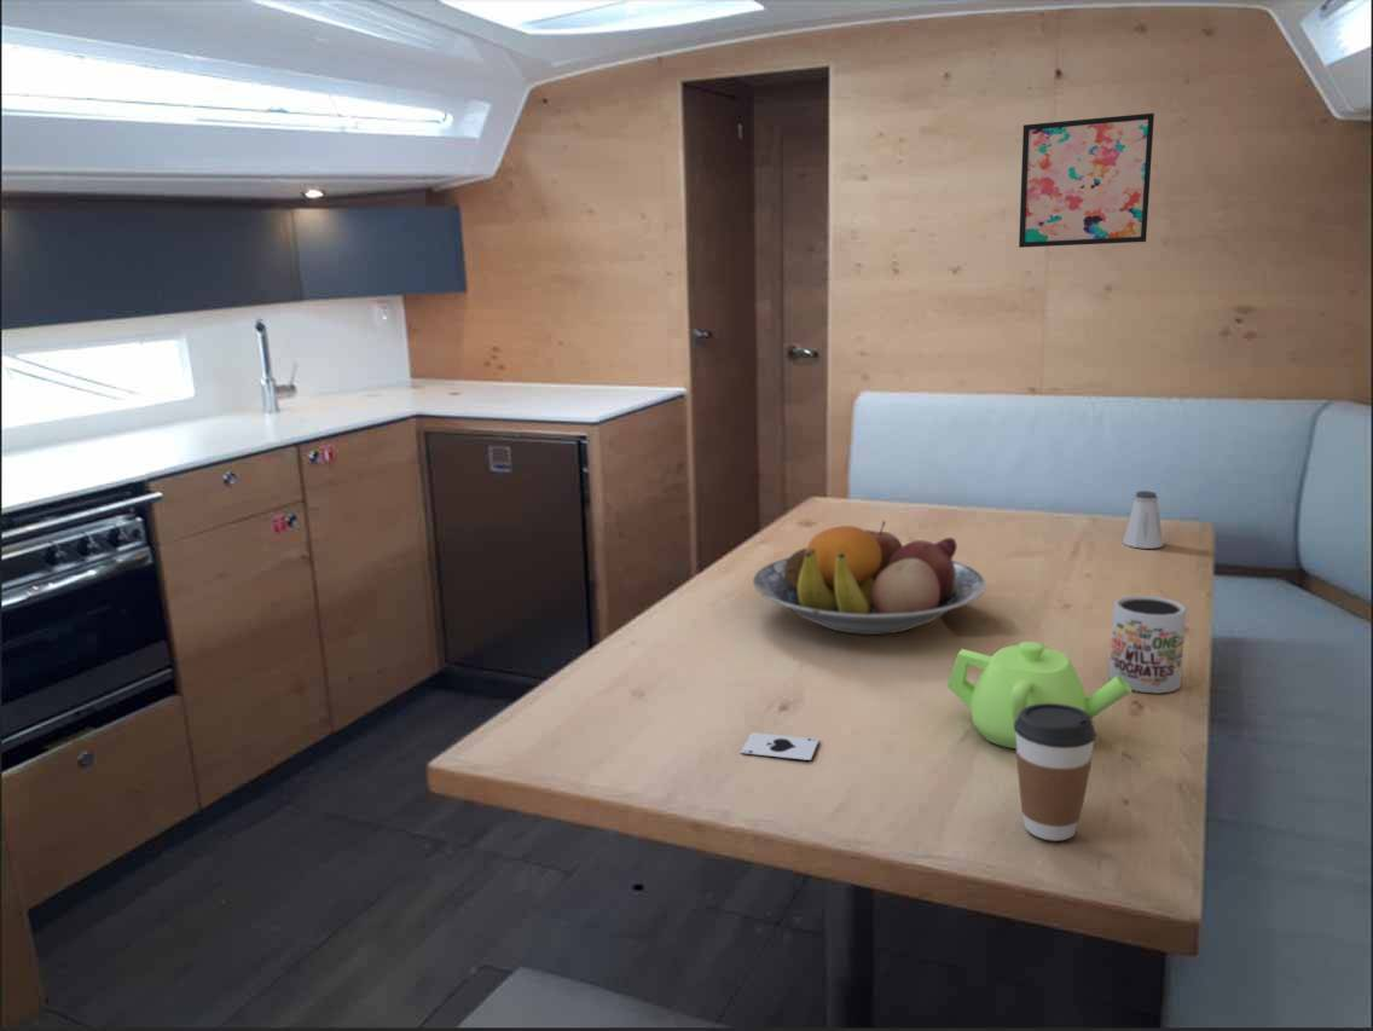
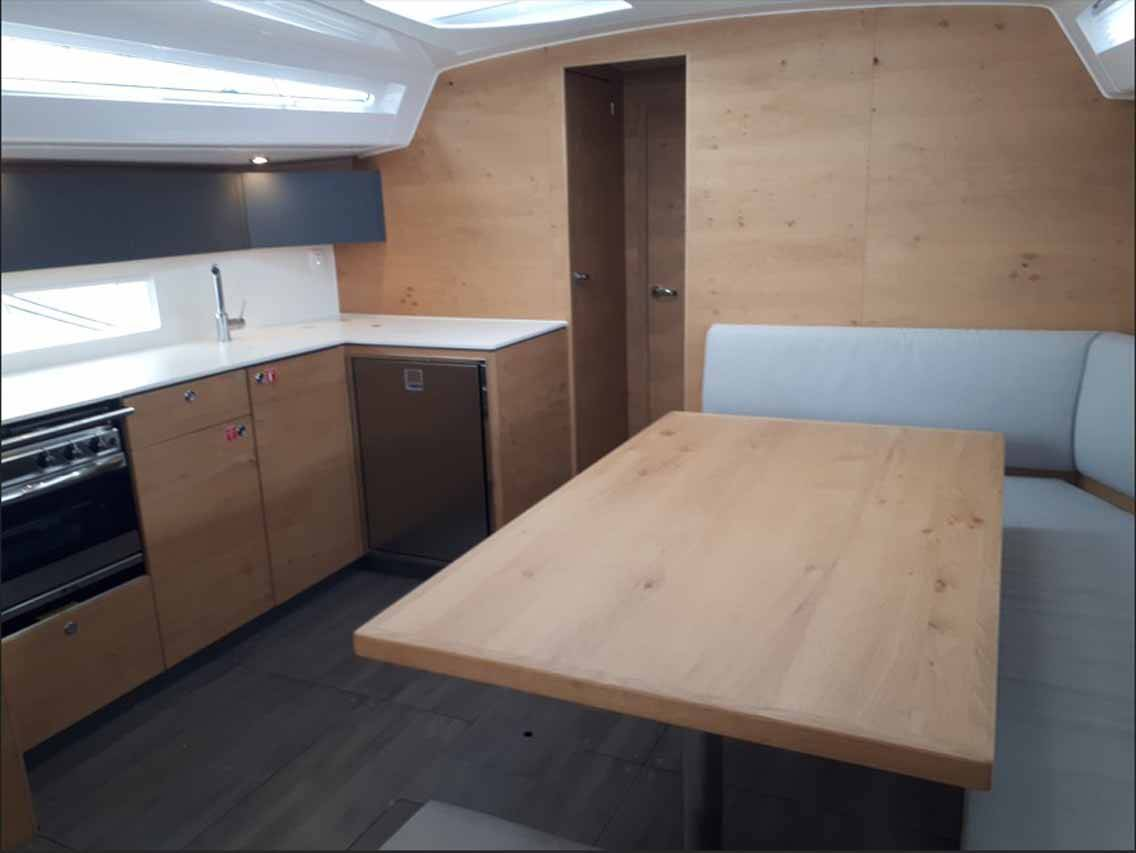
- saltshaker (1143, 517)
- teapot (1036, 689)
- fruit bowl (867, 569)
- playing card (780, 746)
- mug (1147, 638)
- coffee cup (1052, 771)
- wall art (1084, 183)
